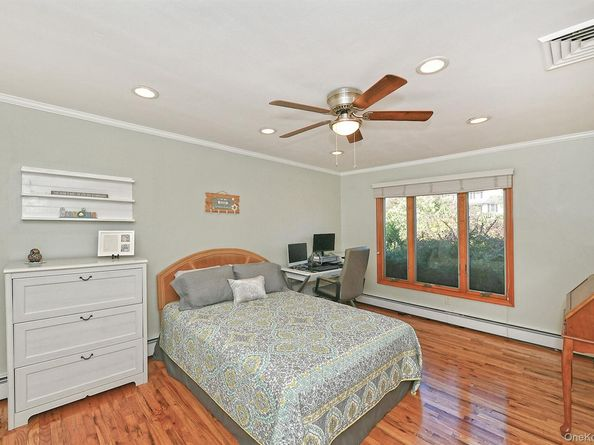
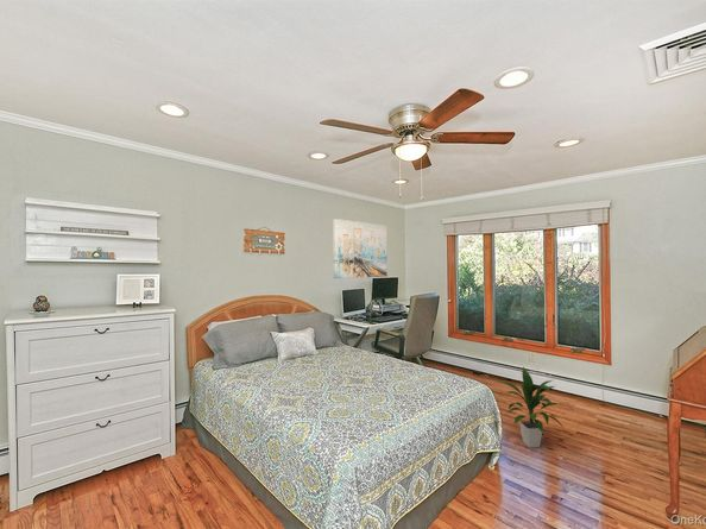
+ indoor plant (532, 408)
+ wall art (361, 250)
